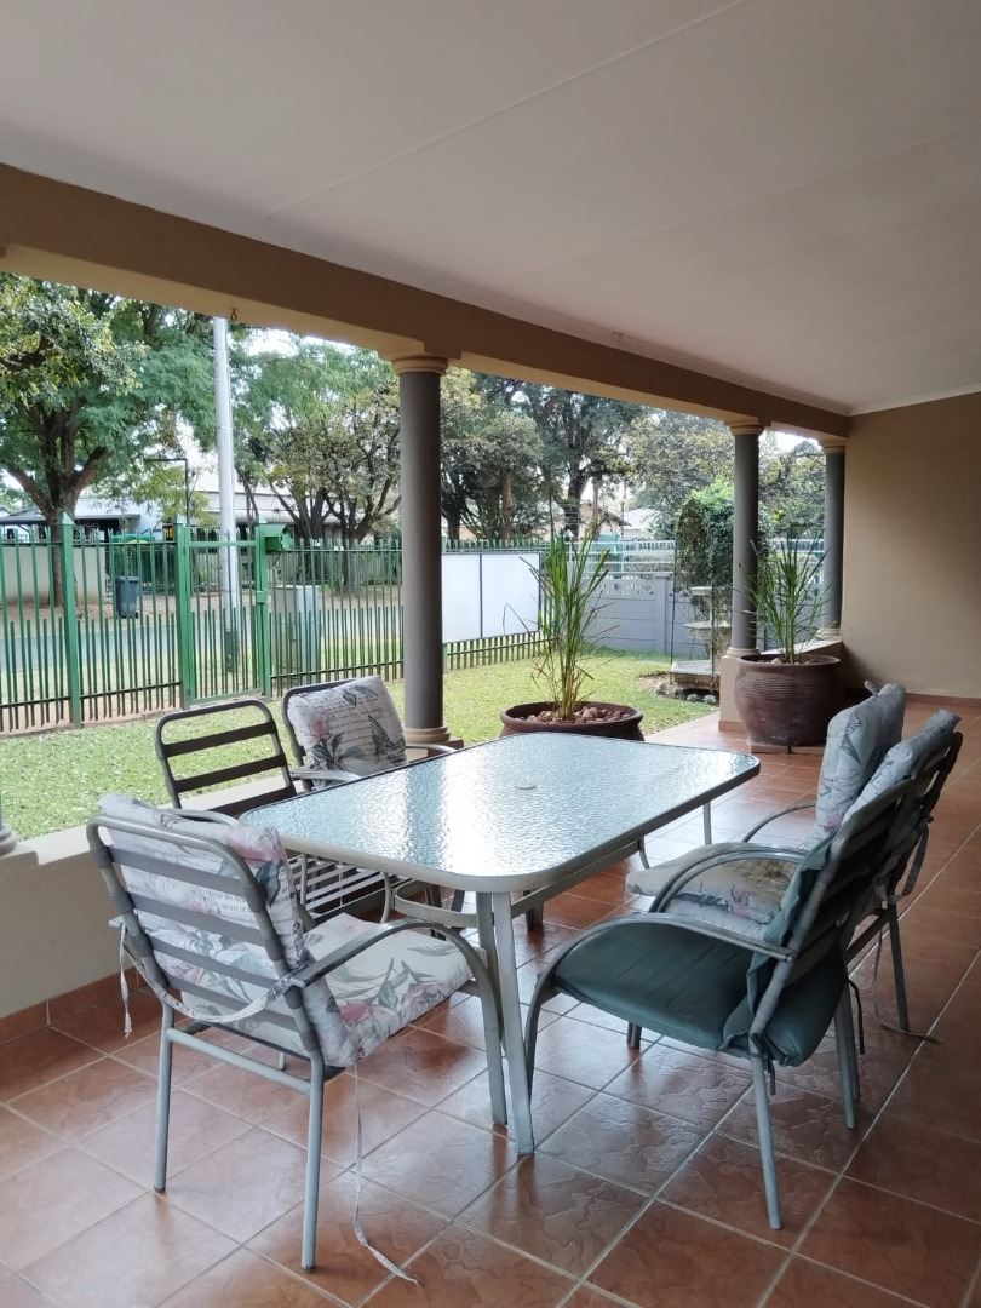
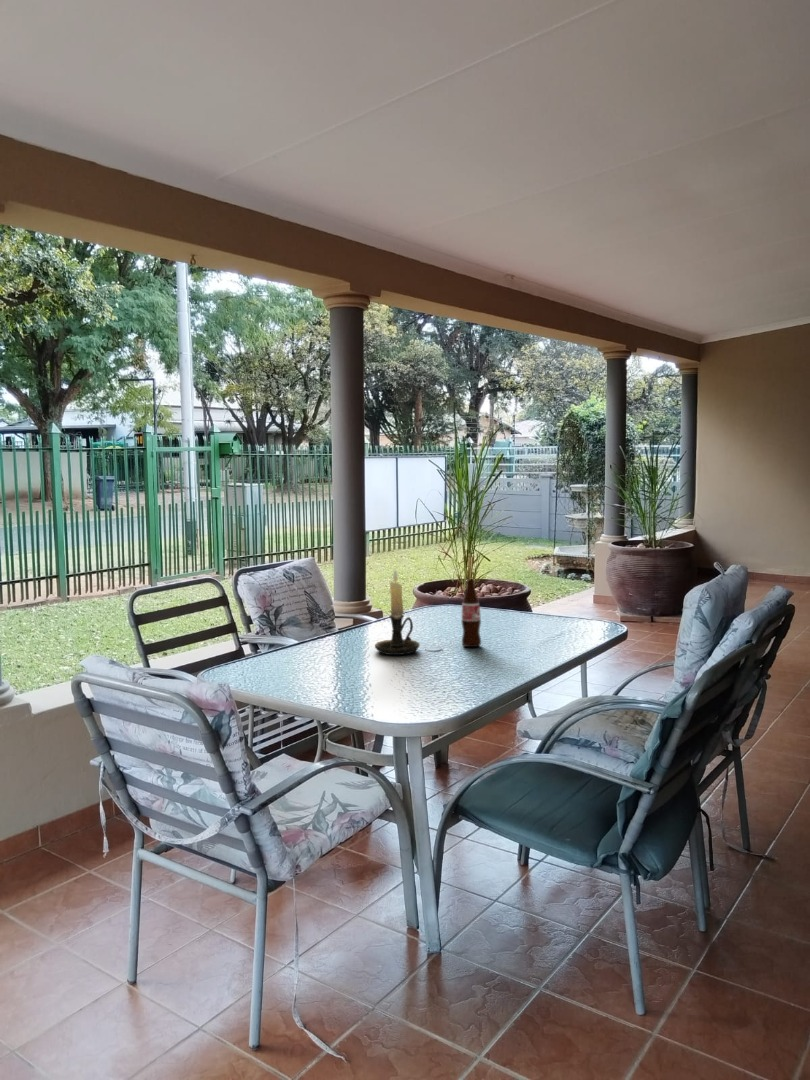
+ bottle (471, 612)
+ candle holder (399, 608)
